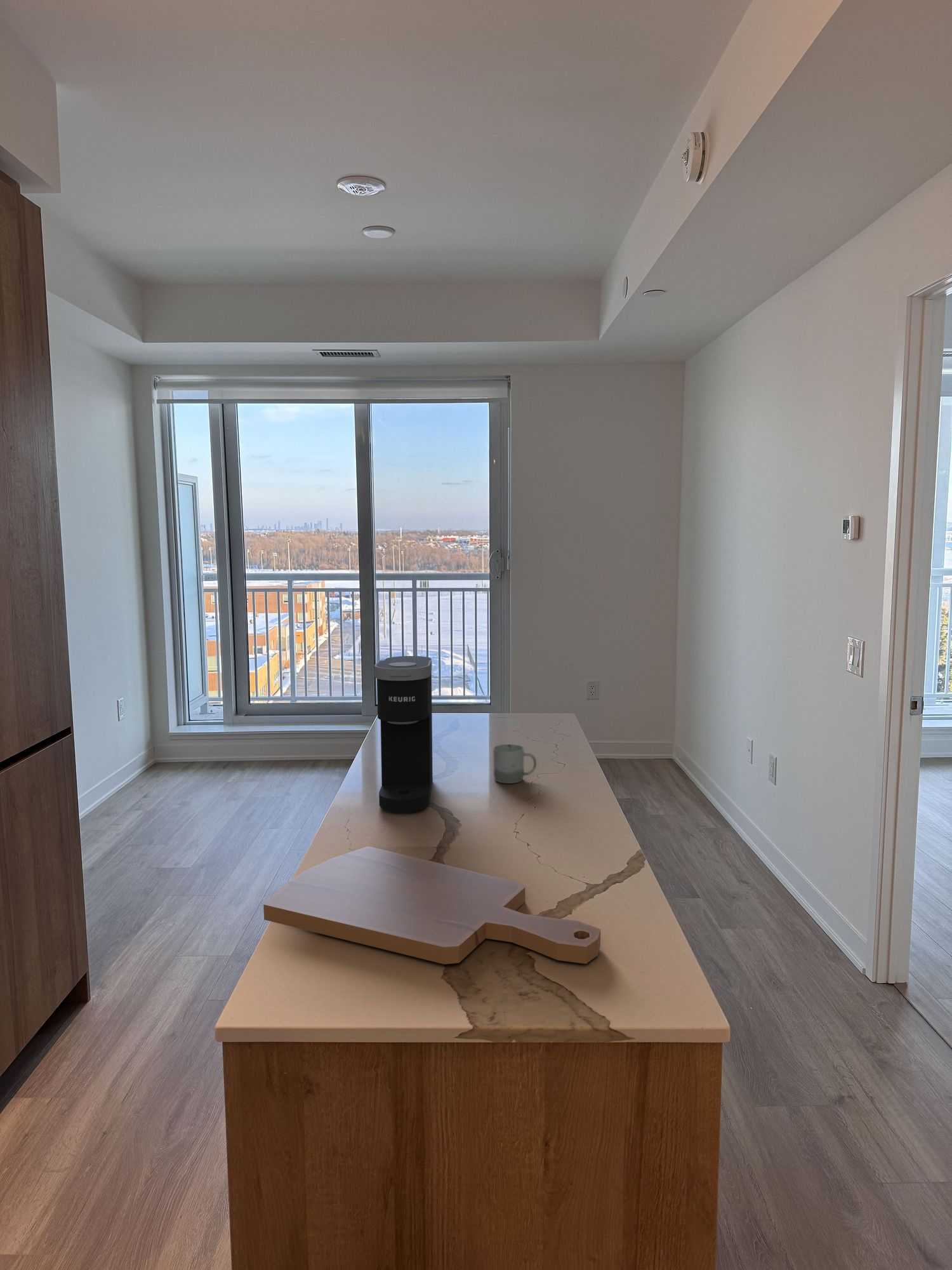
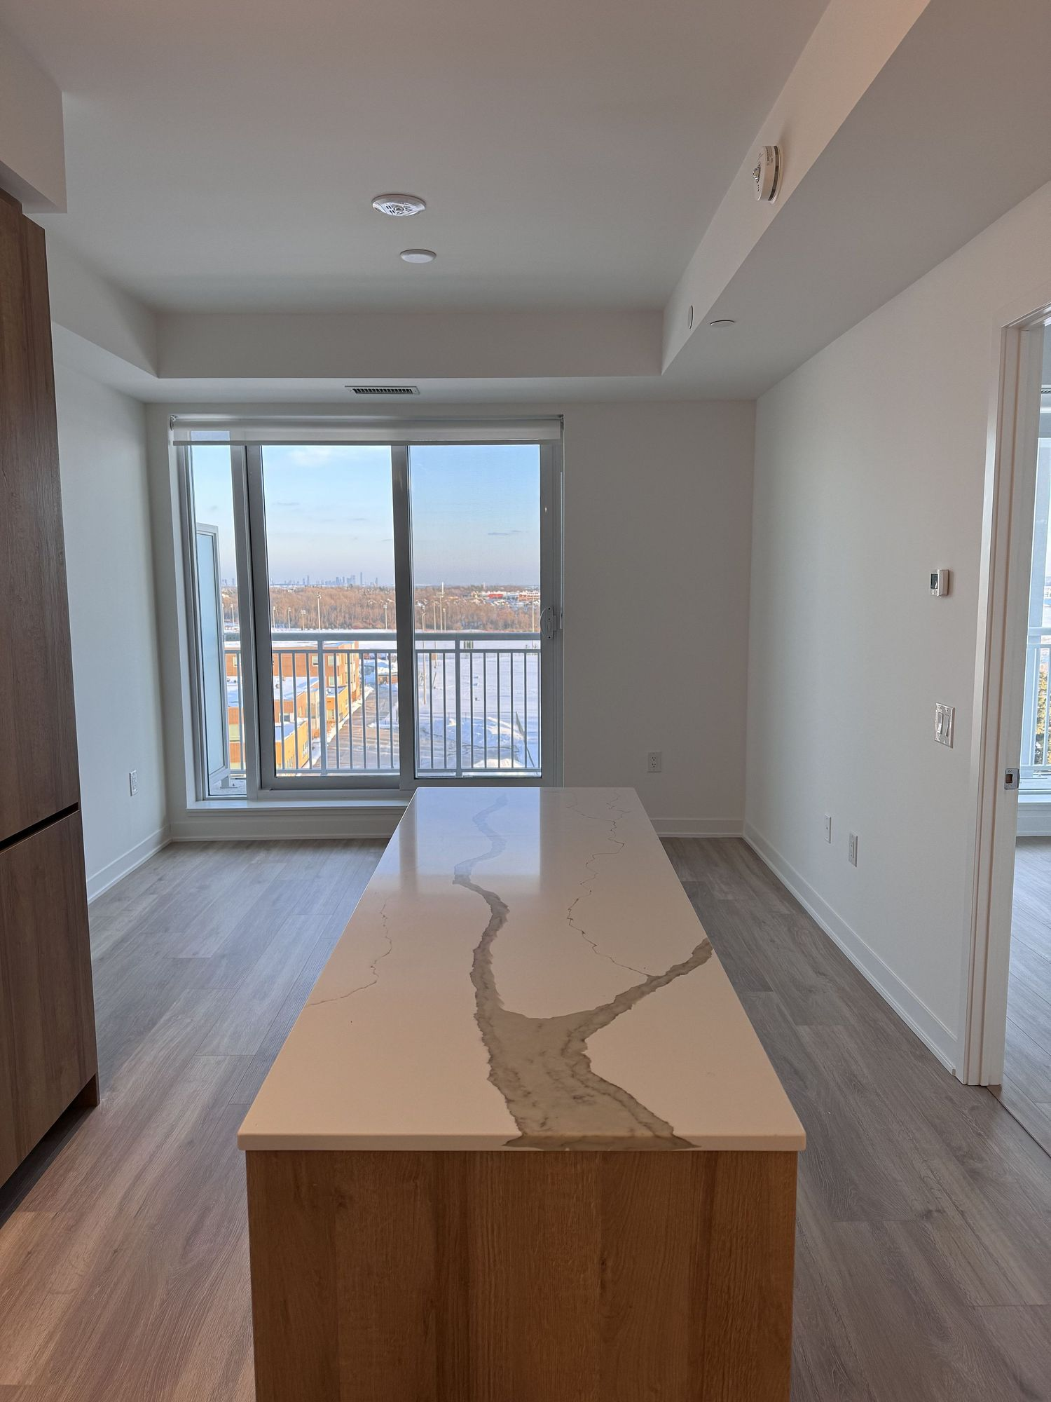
- cup (515, 763)
- coffee maker (406, 727)
- cutting board (415, 902)
